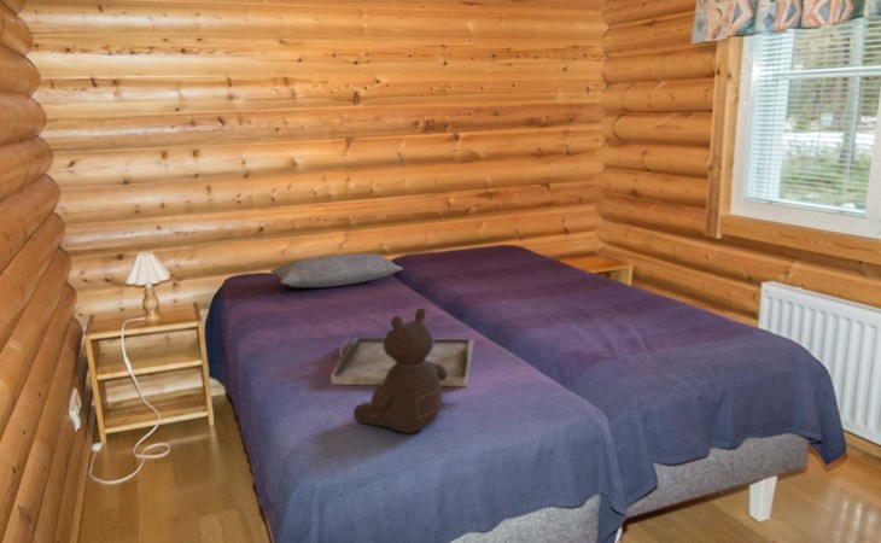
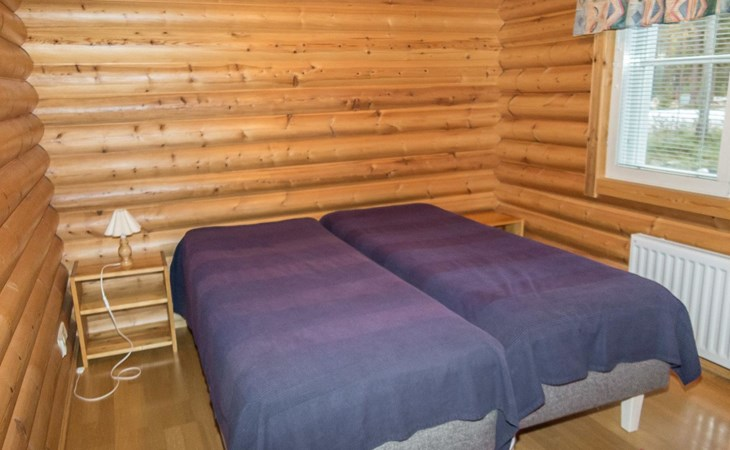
- teddy bear (397, 367)
- pillow (336, 269)
- serving tray (395, 361)
